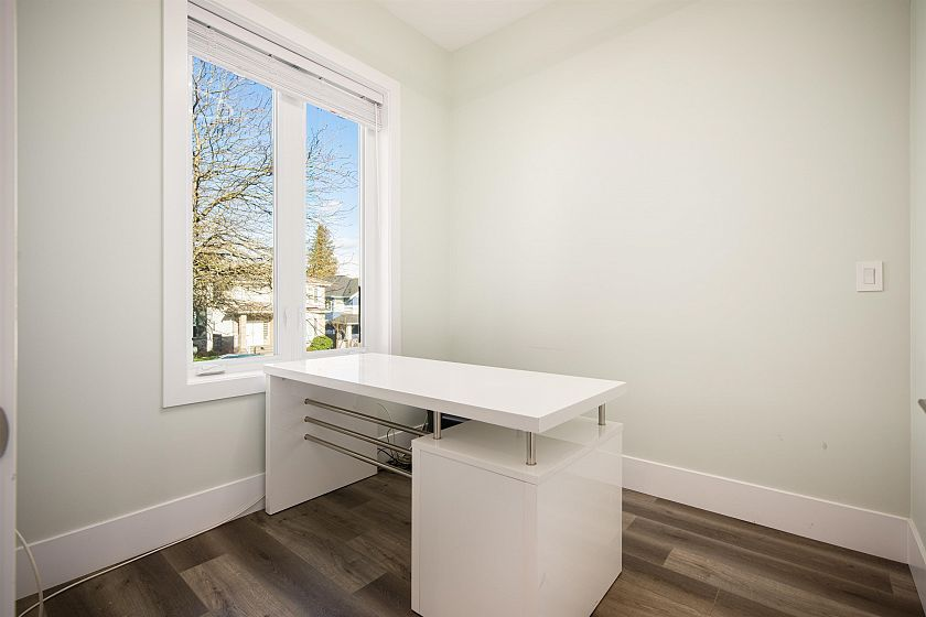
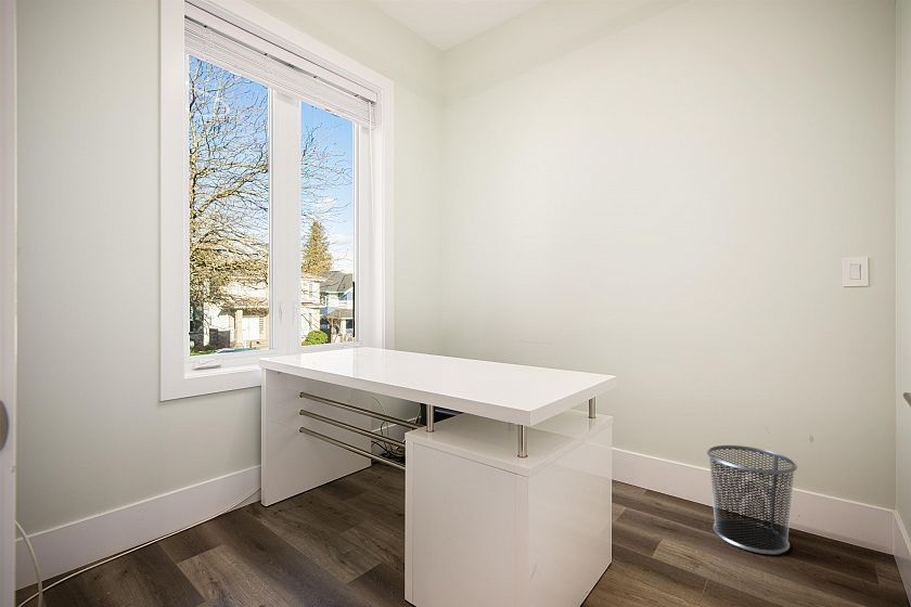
+ waste bin (749, 496)
